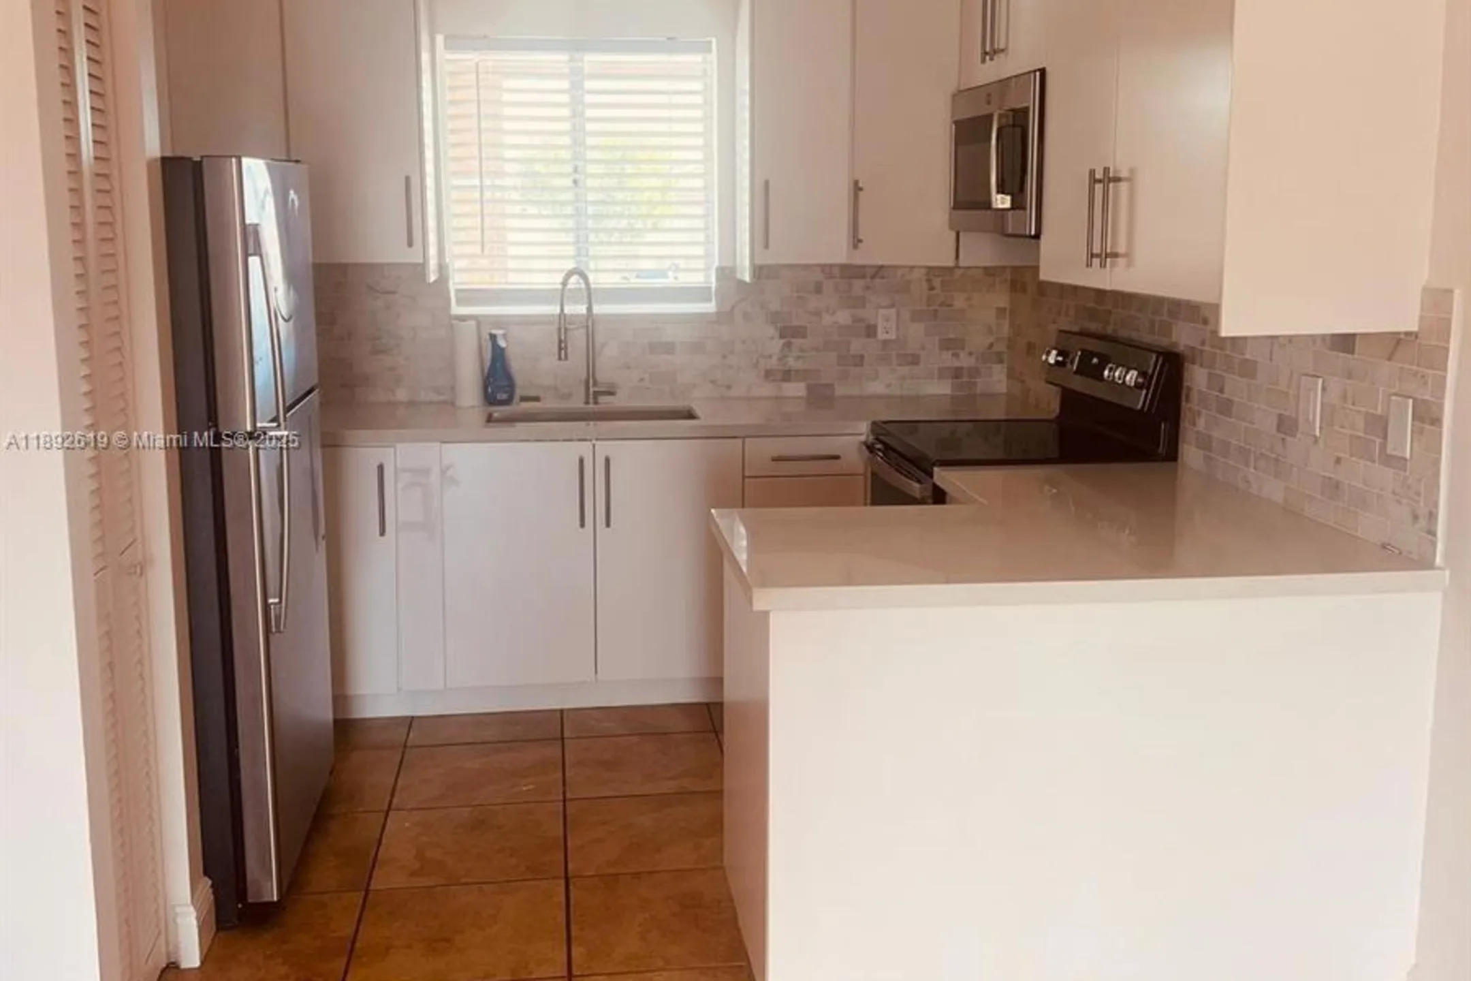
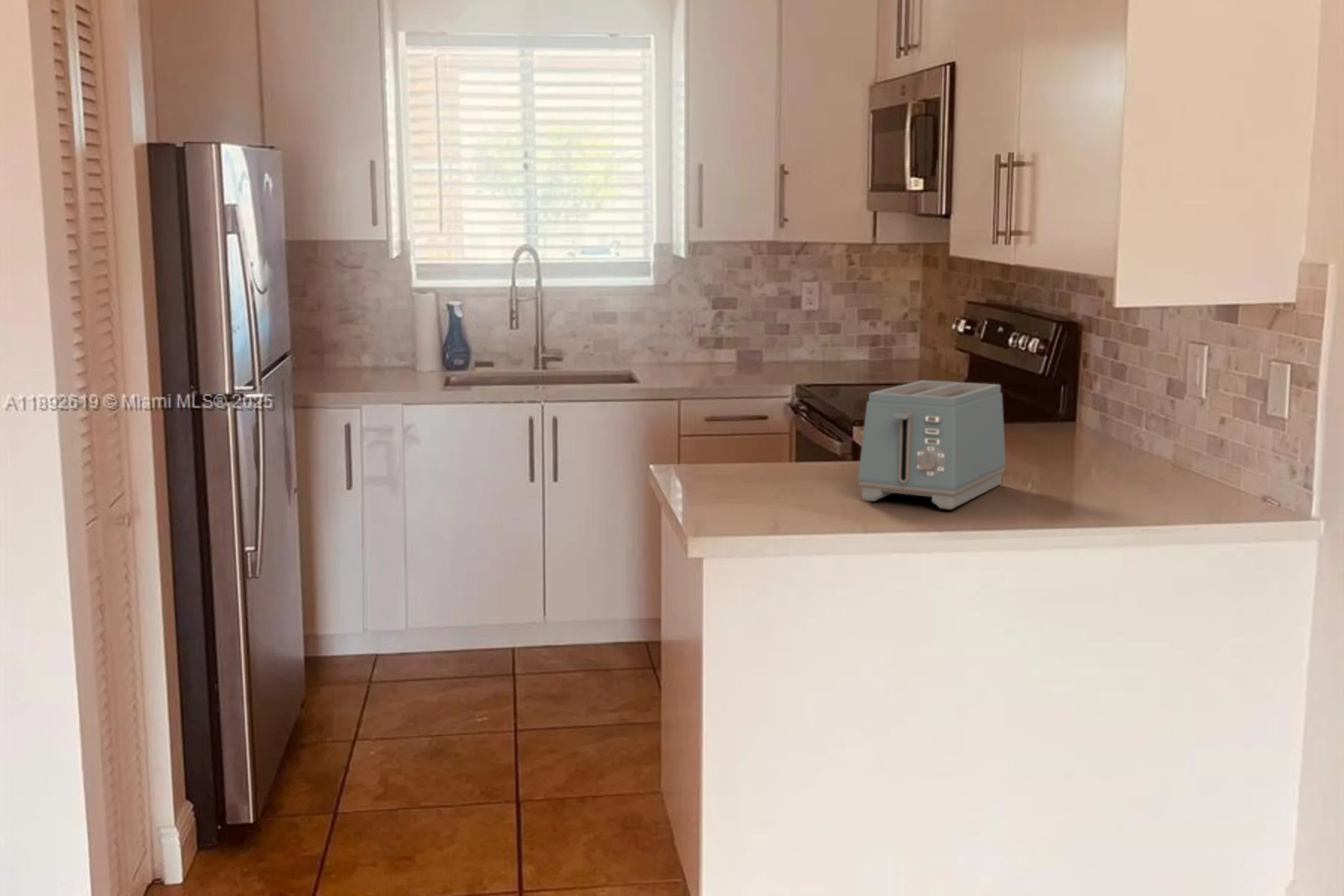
+ toaster (931, 442)
